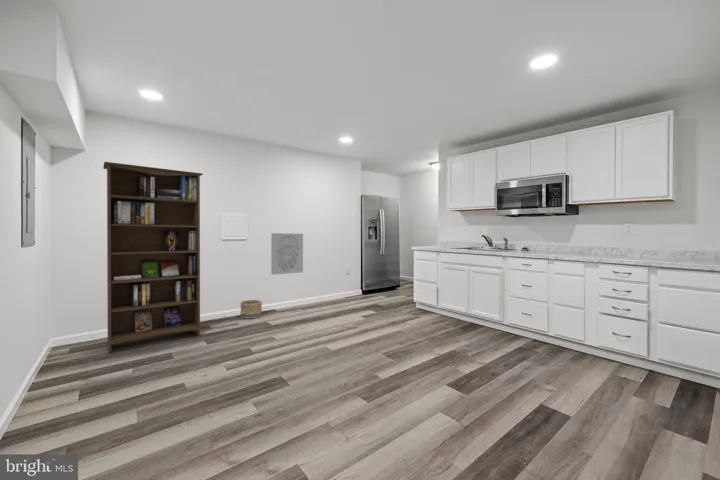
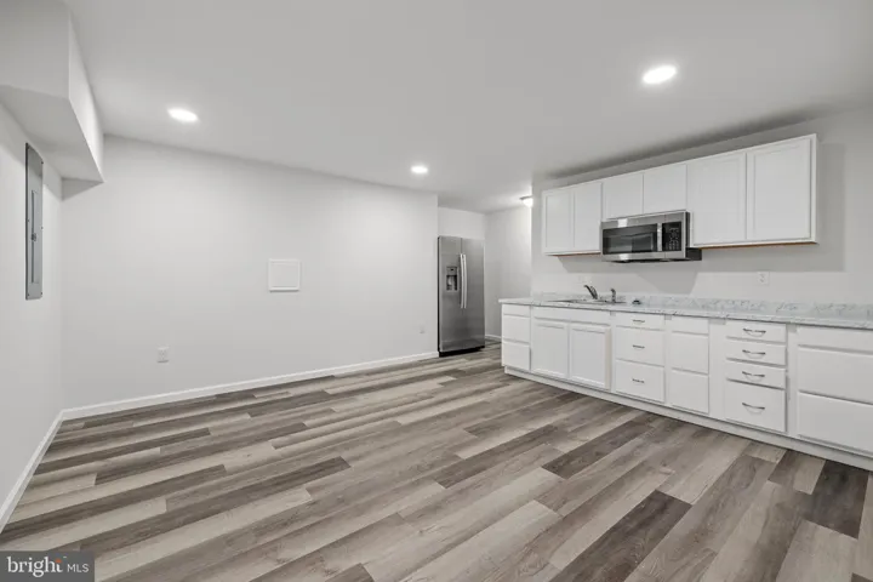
- wall art (287, 253)
- bookcase (155, 255)
- basket (251, 309)
